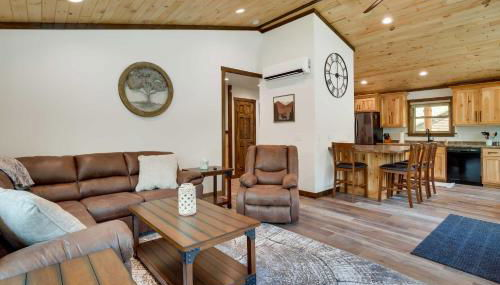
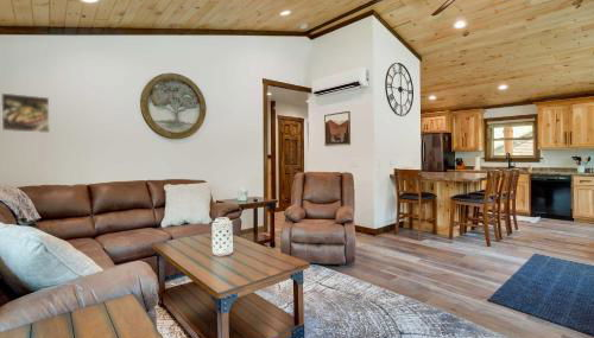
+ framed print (26, 113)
